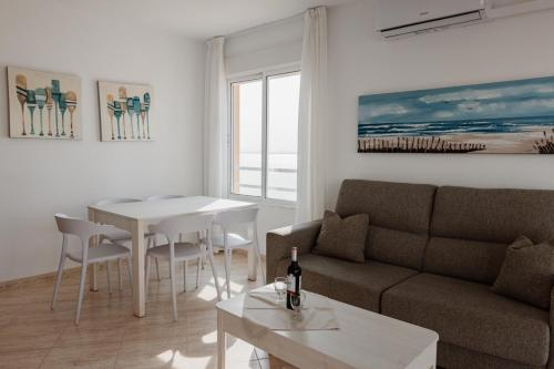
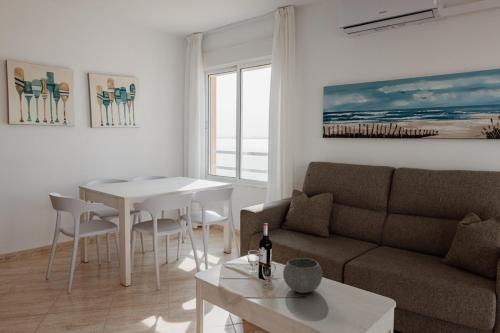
+ bowl (302, 276)
